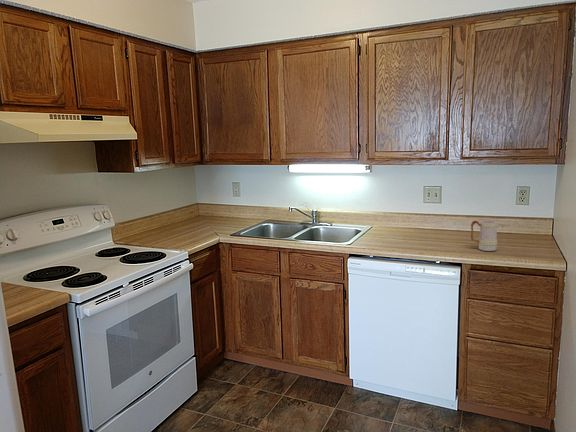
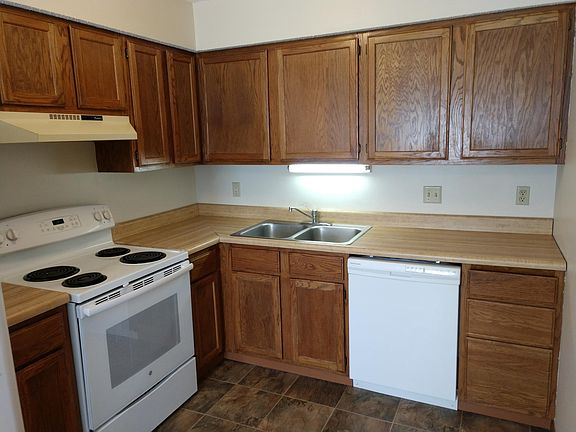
- mug (483, 235)
